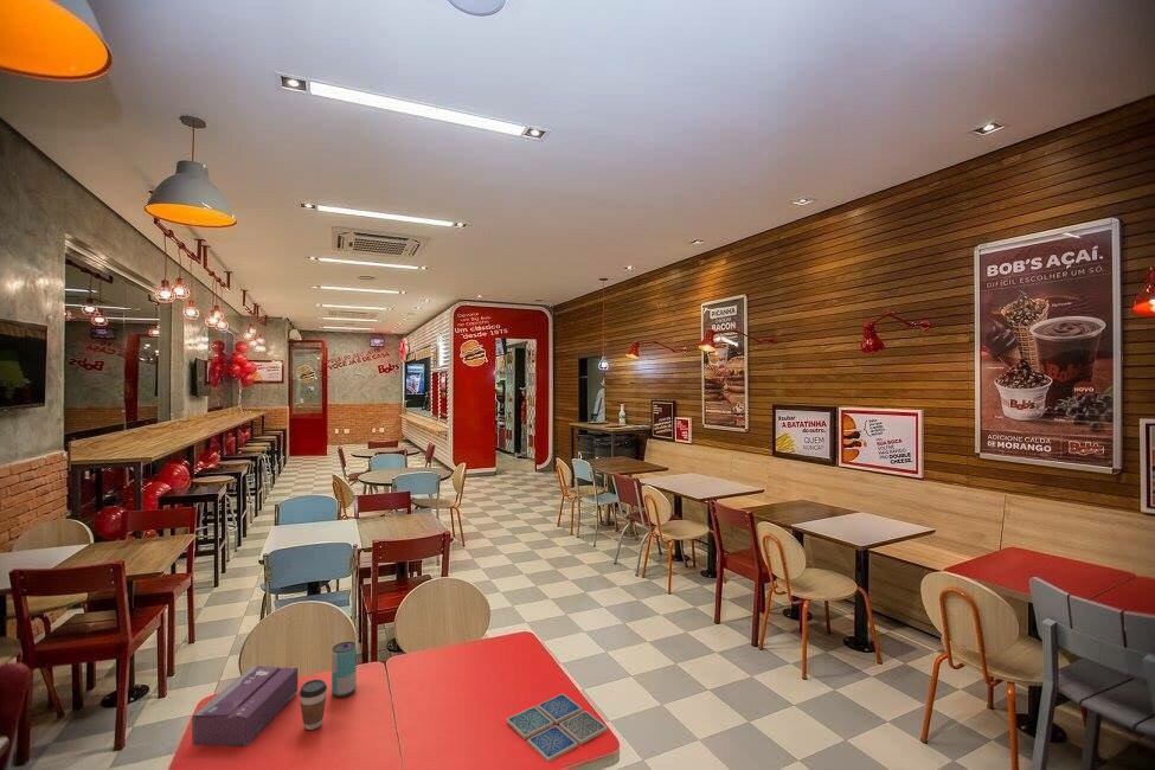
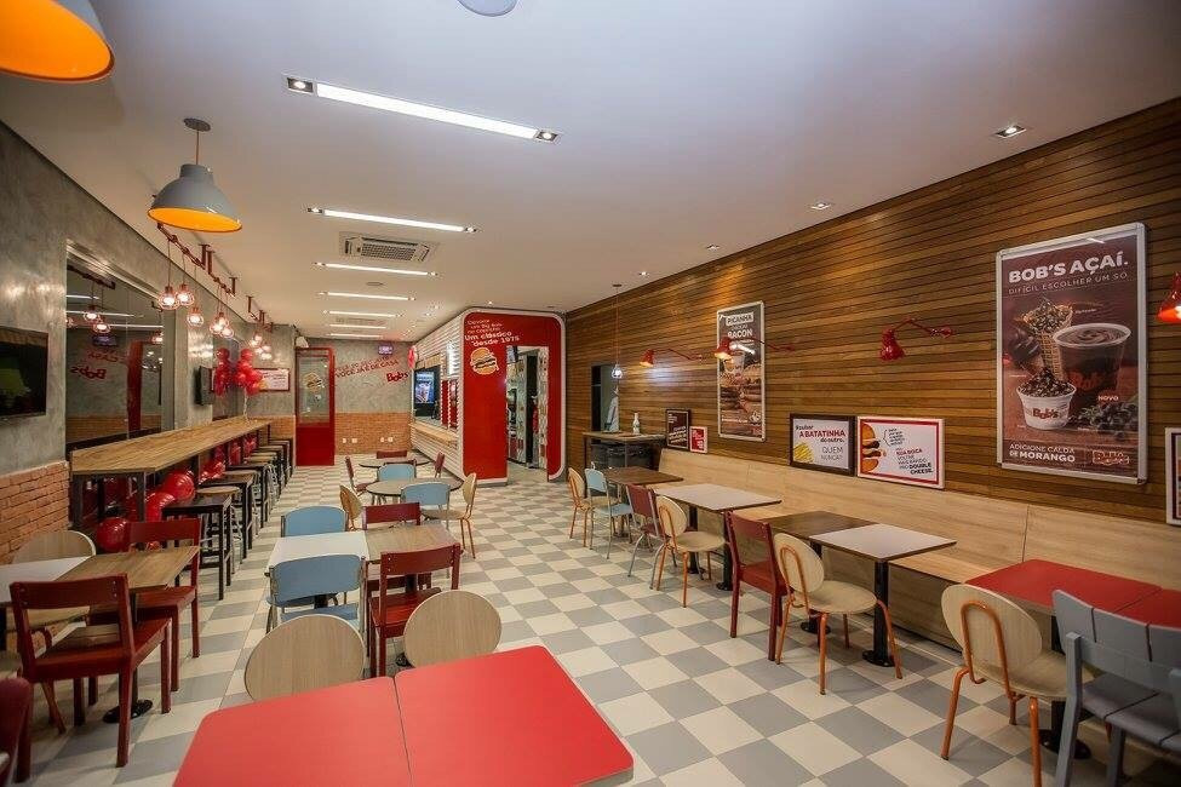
- tissue box (249, 701)
- coffee cup (313, 705)
- drink coaster (556, 725)
- beverage can (344, 668)
